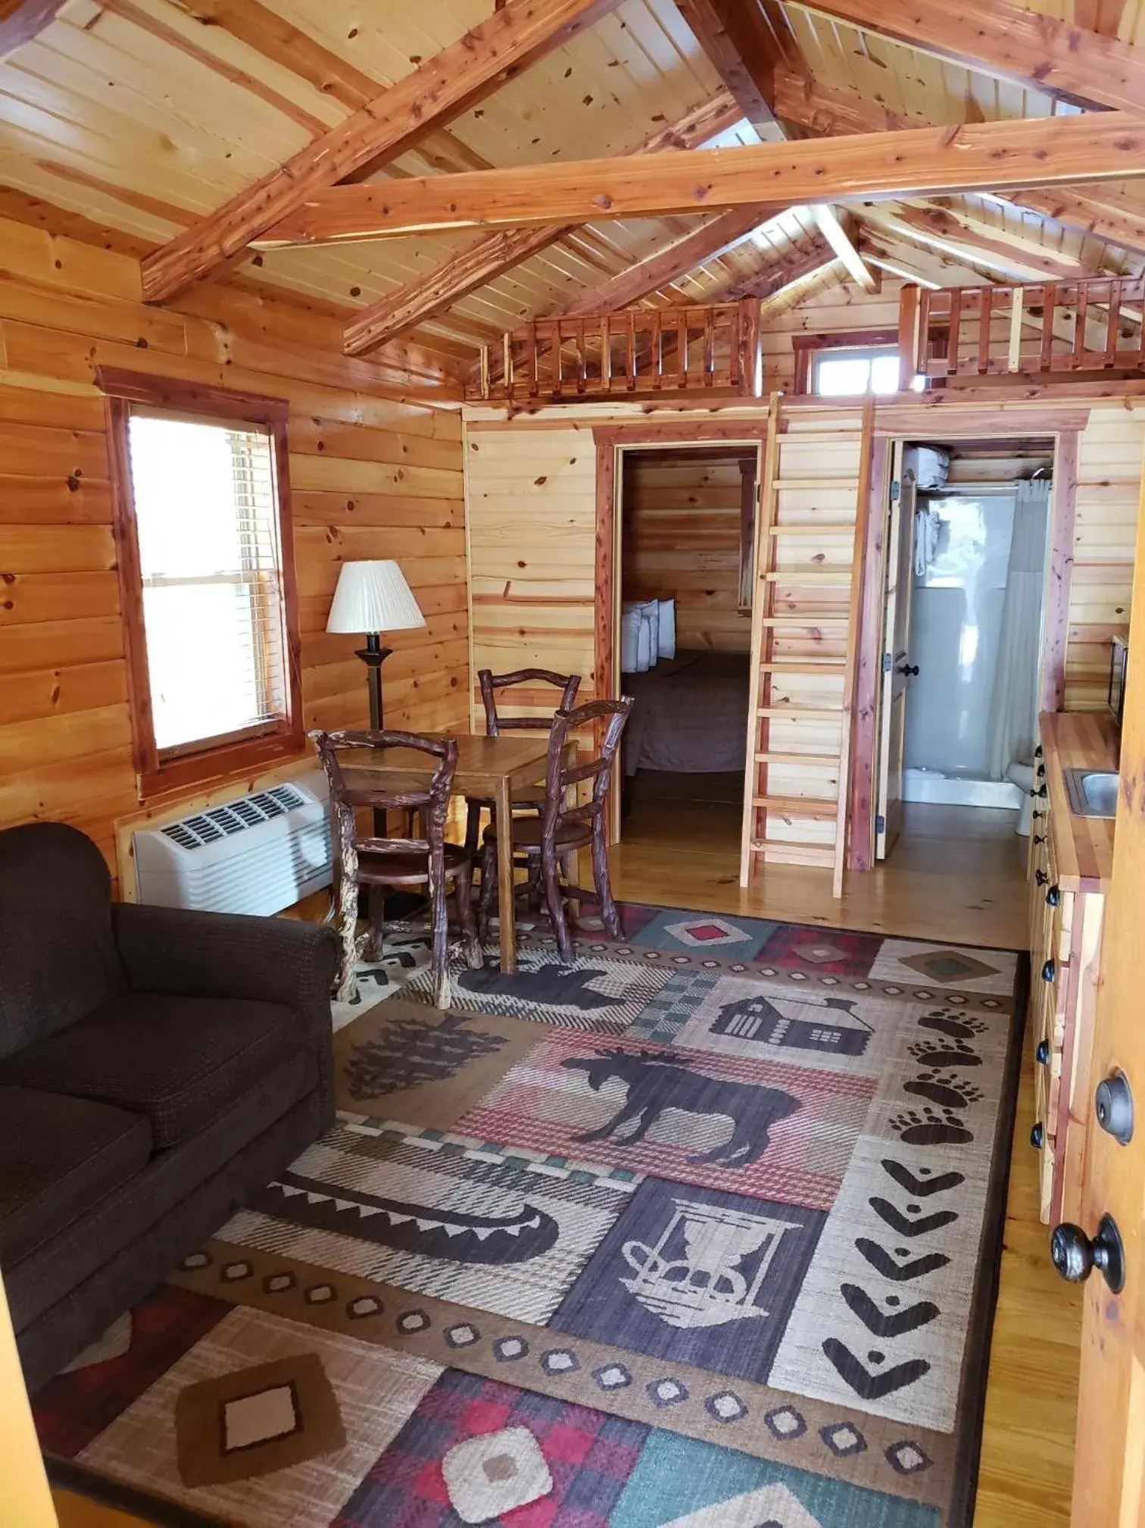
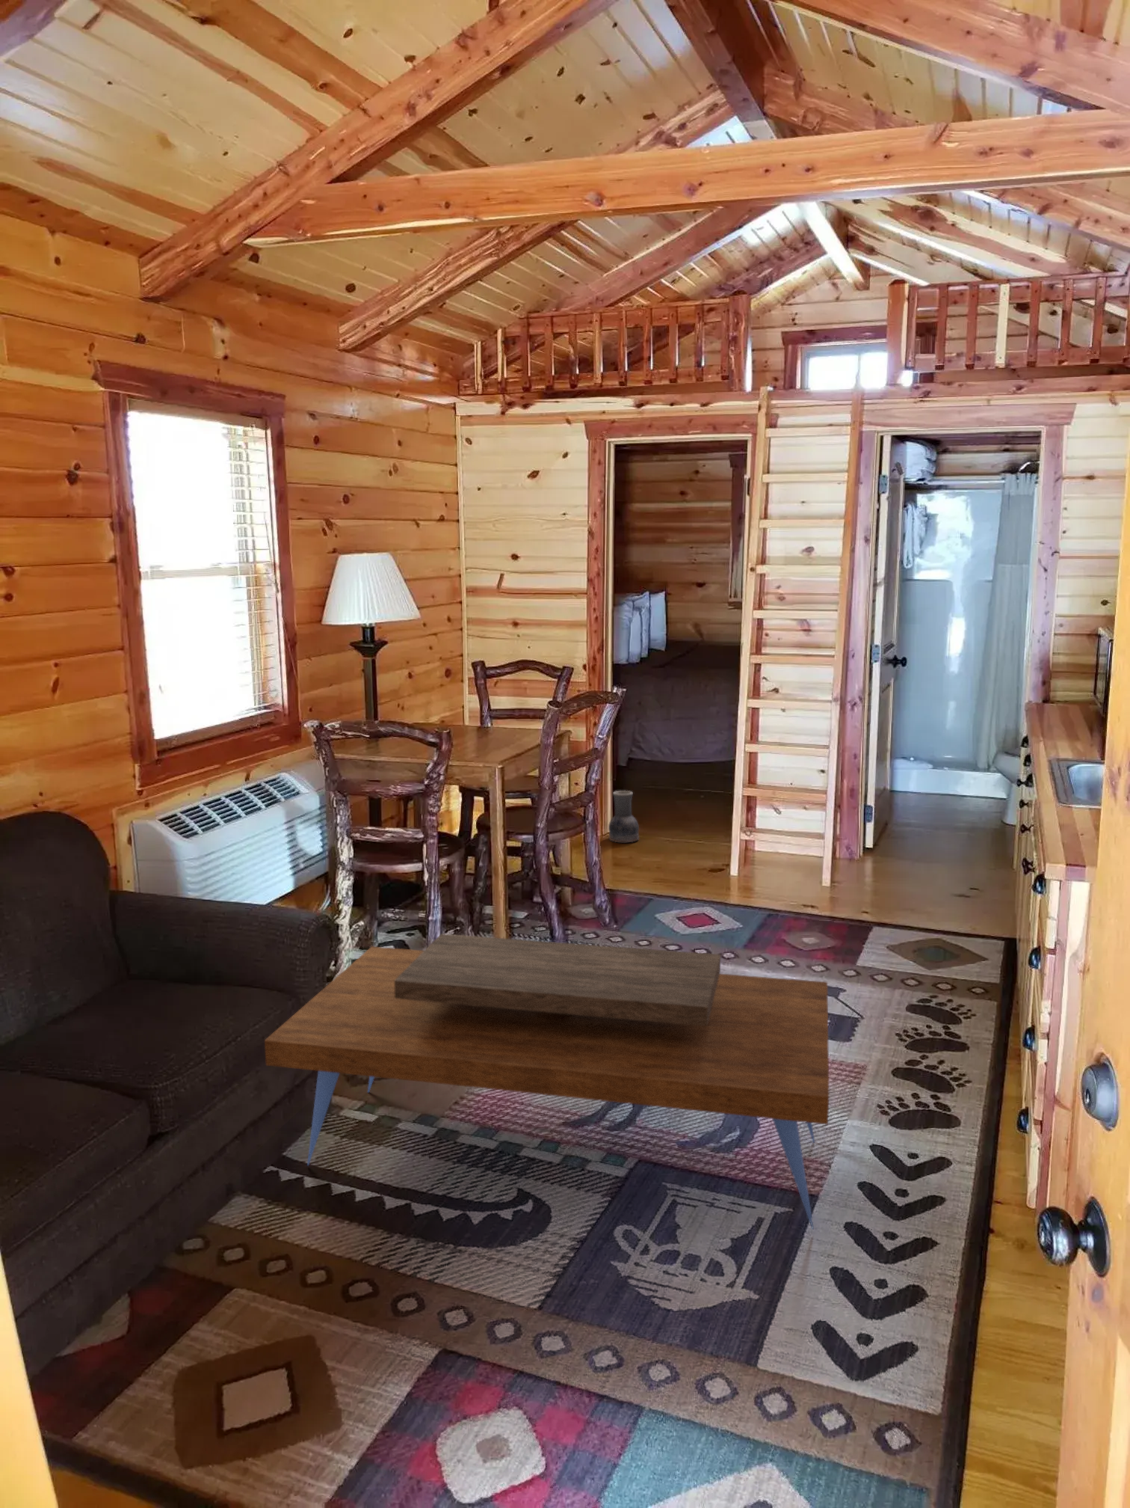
+ coffee table (563, 1063)
+ vase (624, 816)
